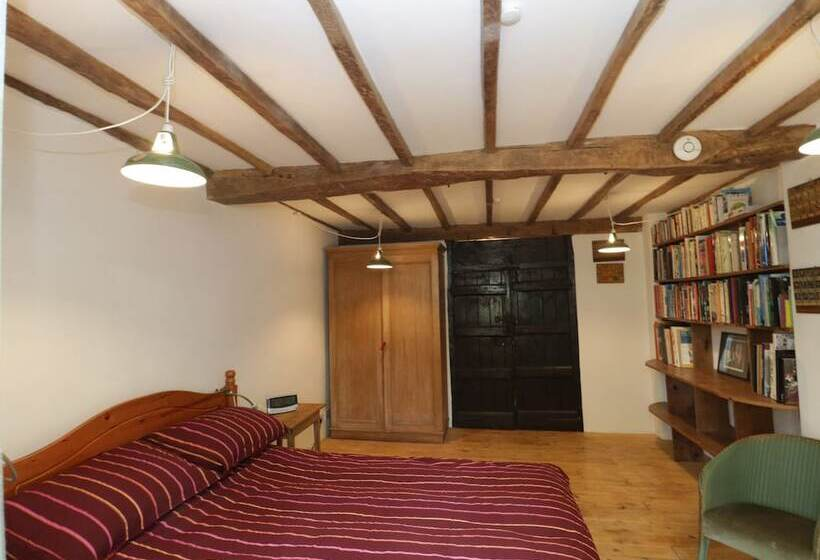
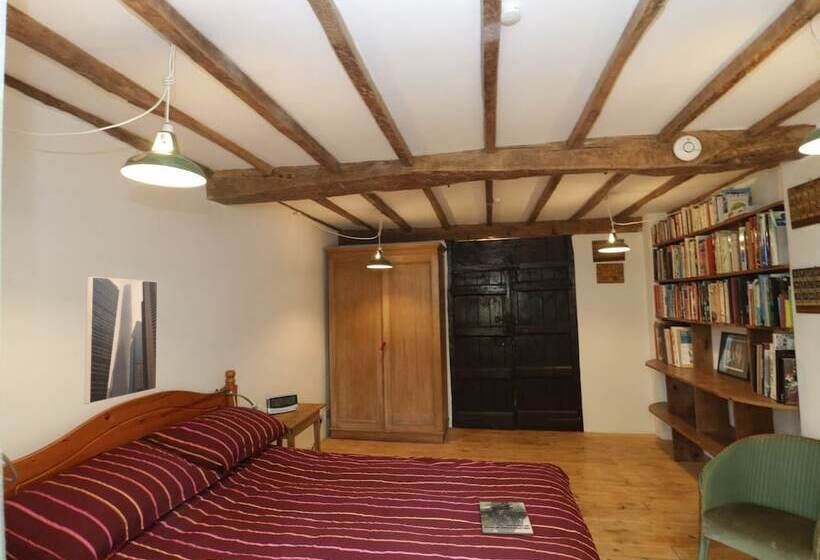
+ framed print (124, 337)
+ magazine (504, 516)
